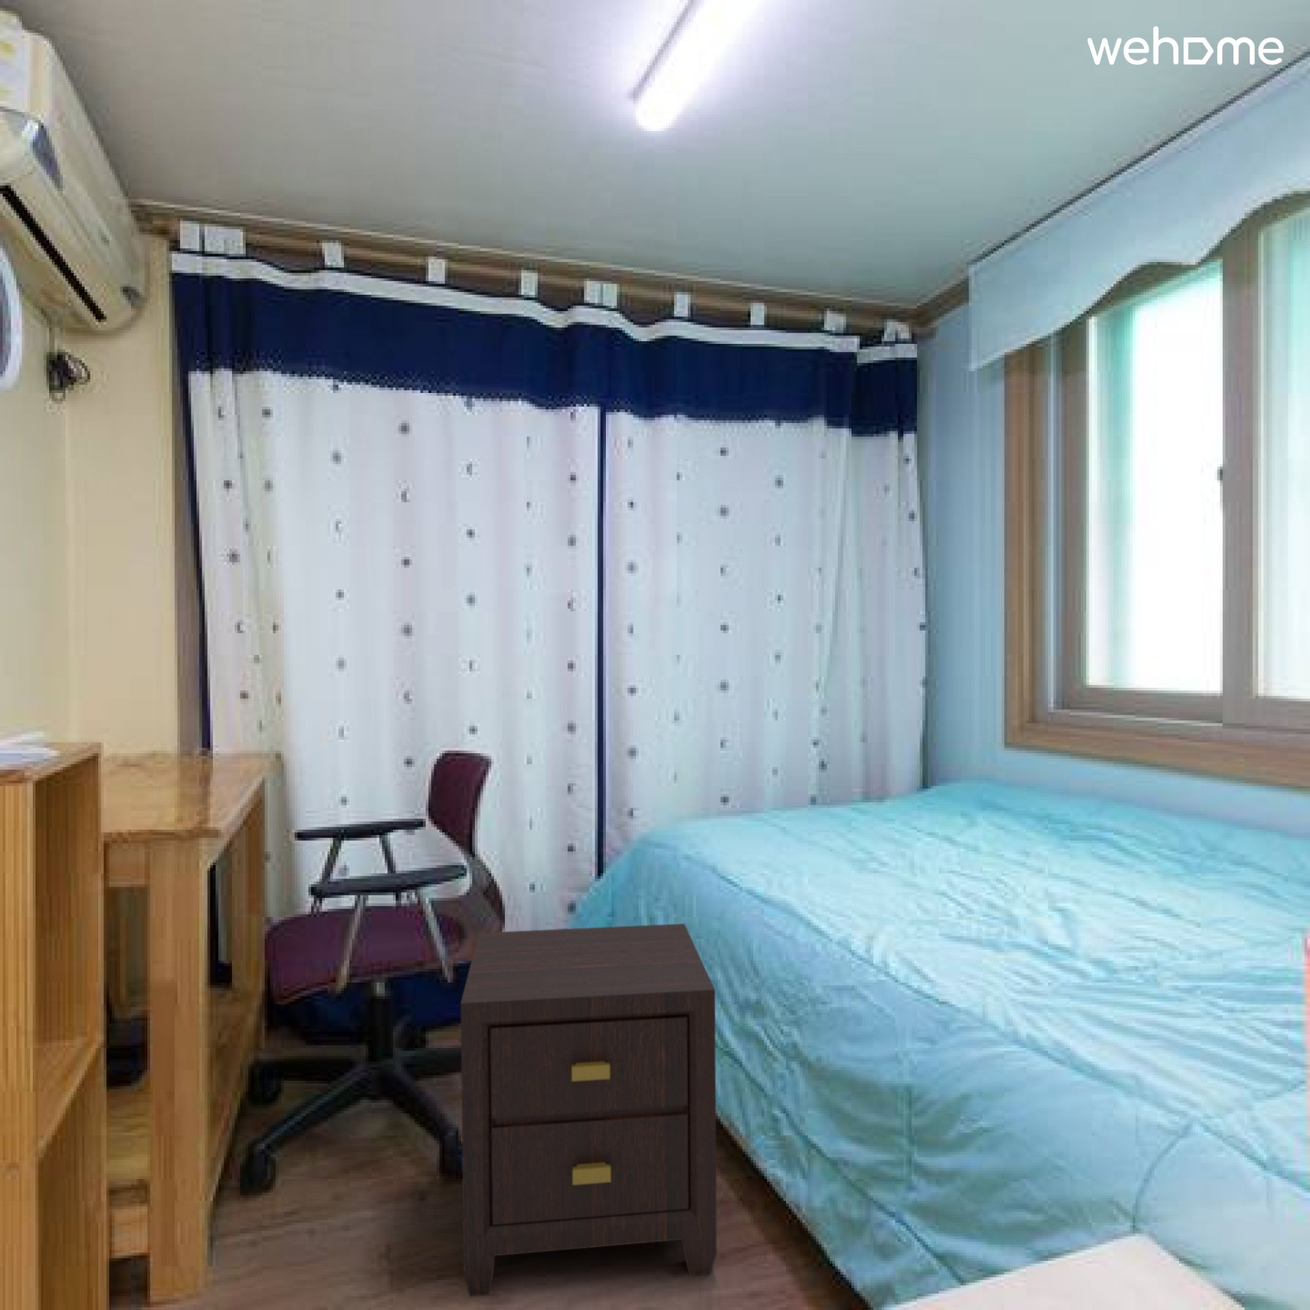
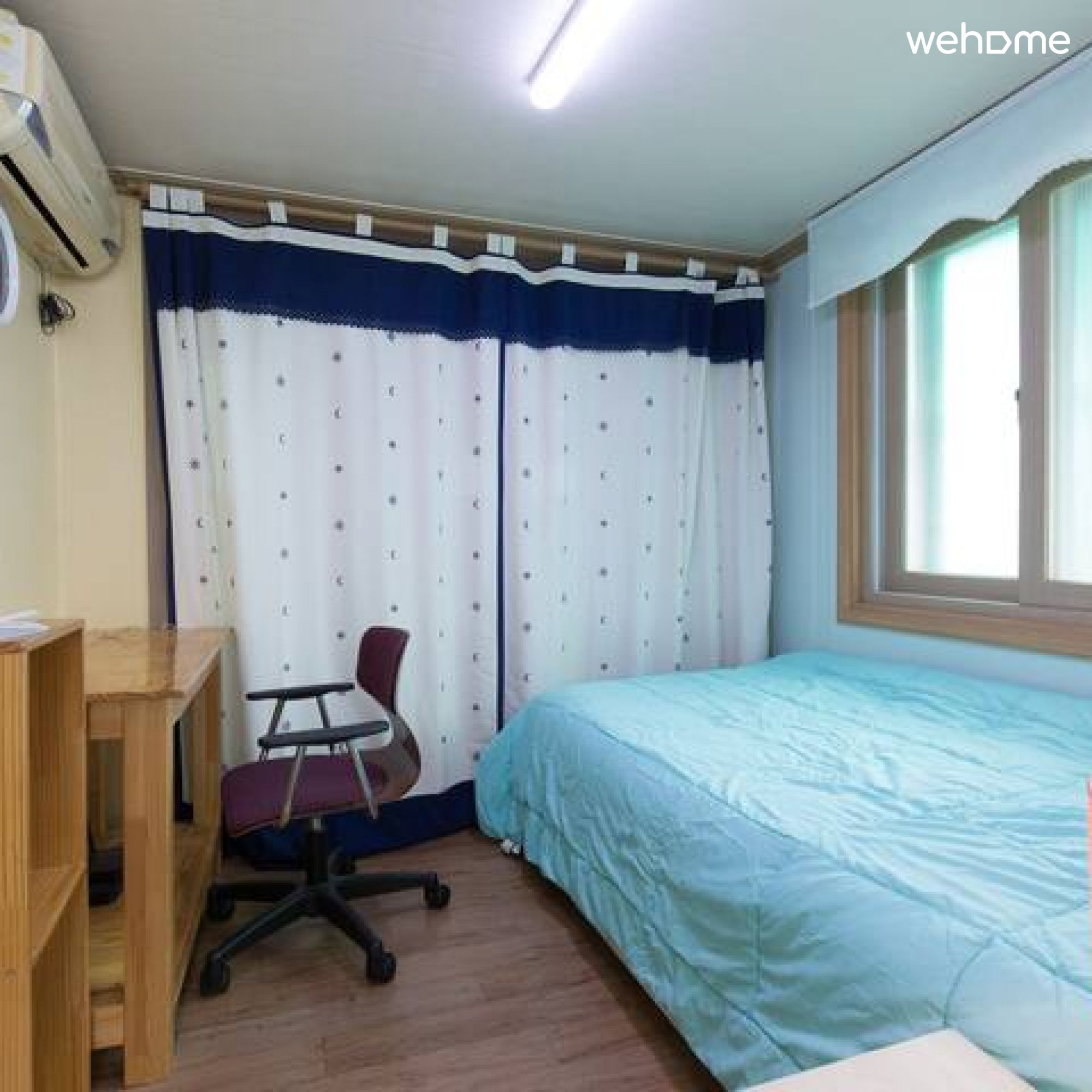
- nightstand (587, 1092)
